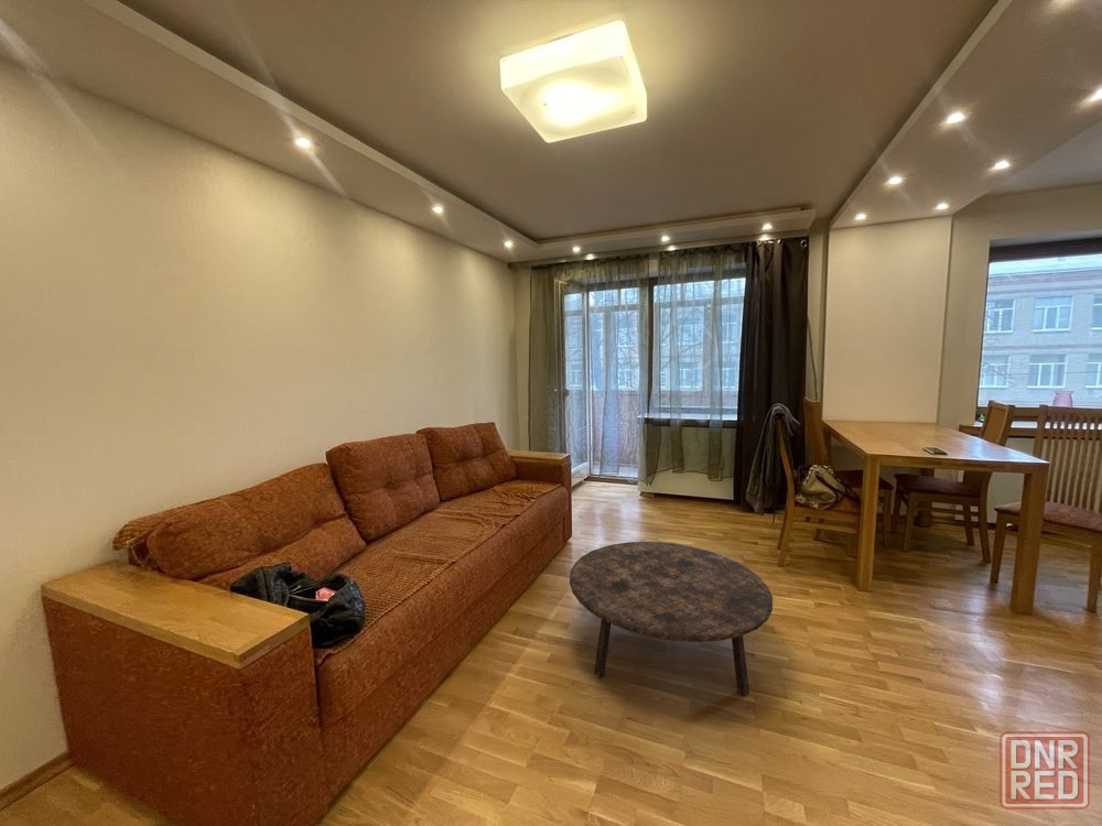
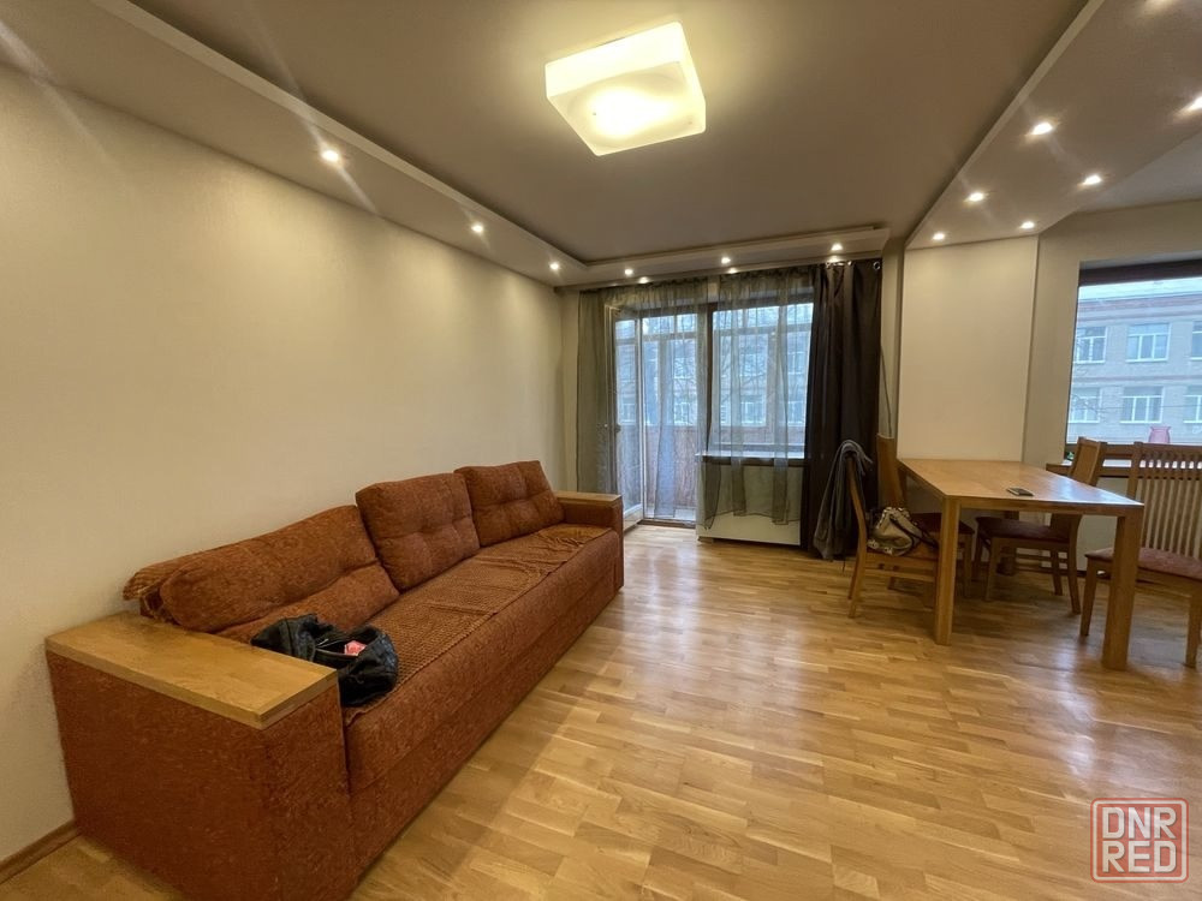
- coffee table (665, 609)
